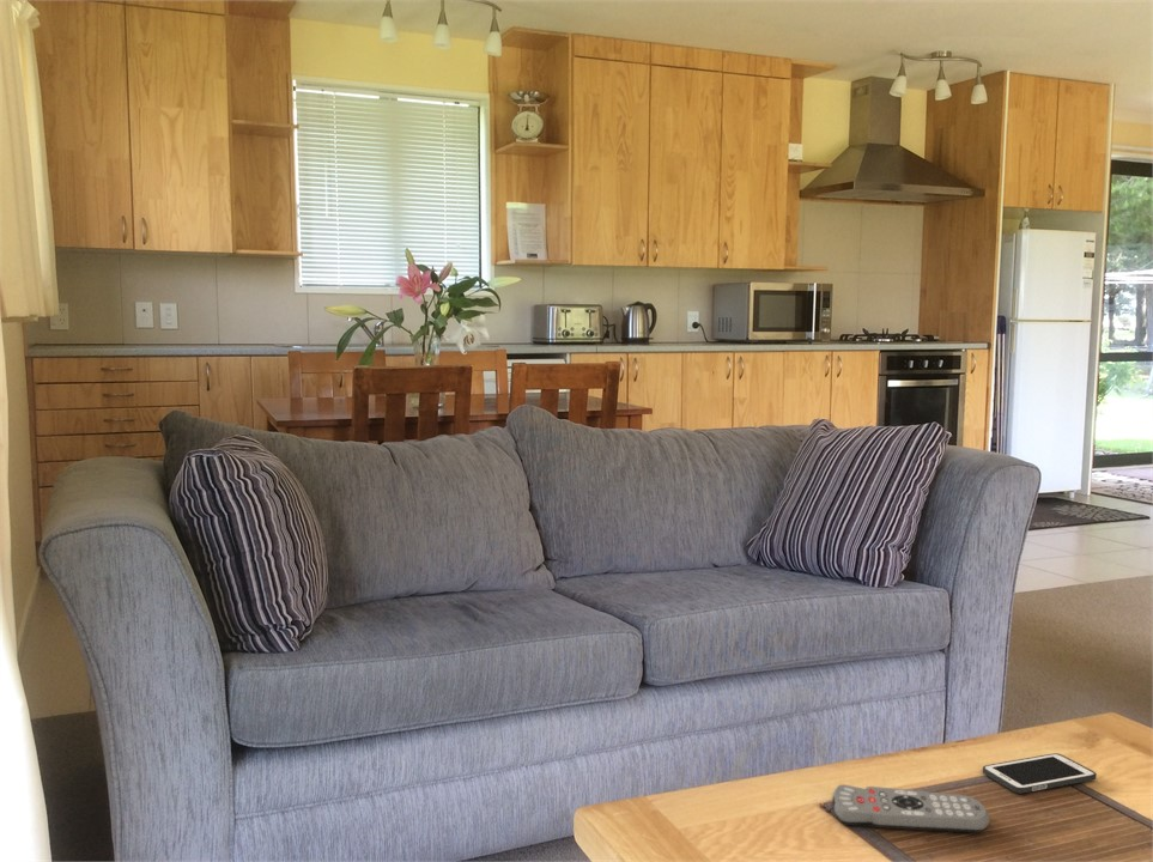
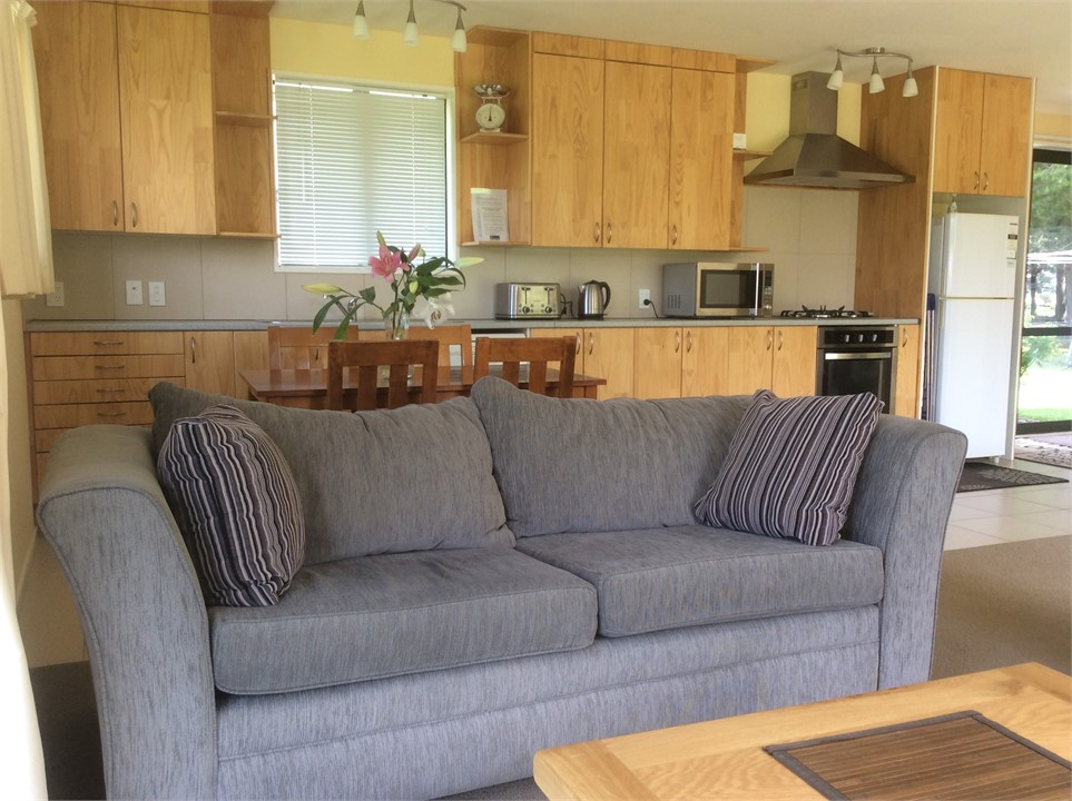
- cell phone (1038, 772)
- remote control (909, 809)
